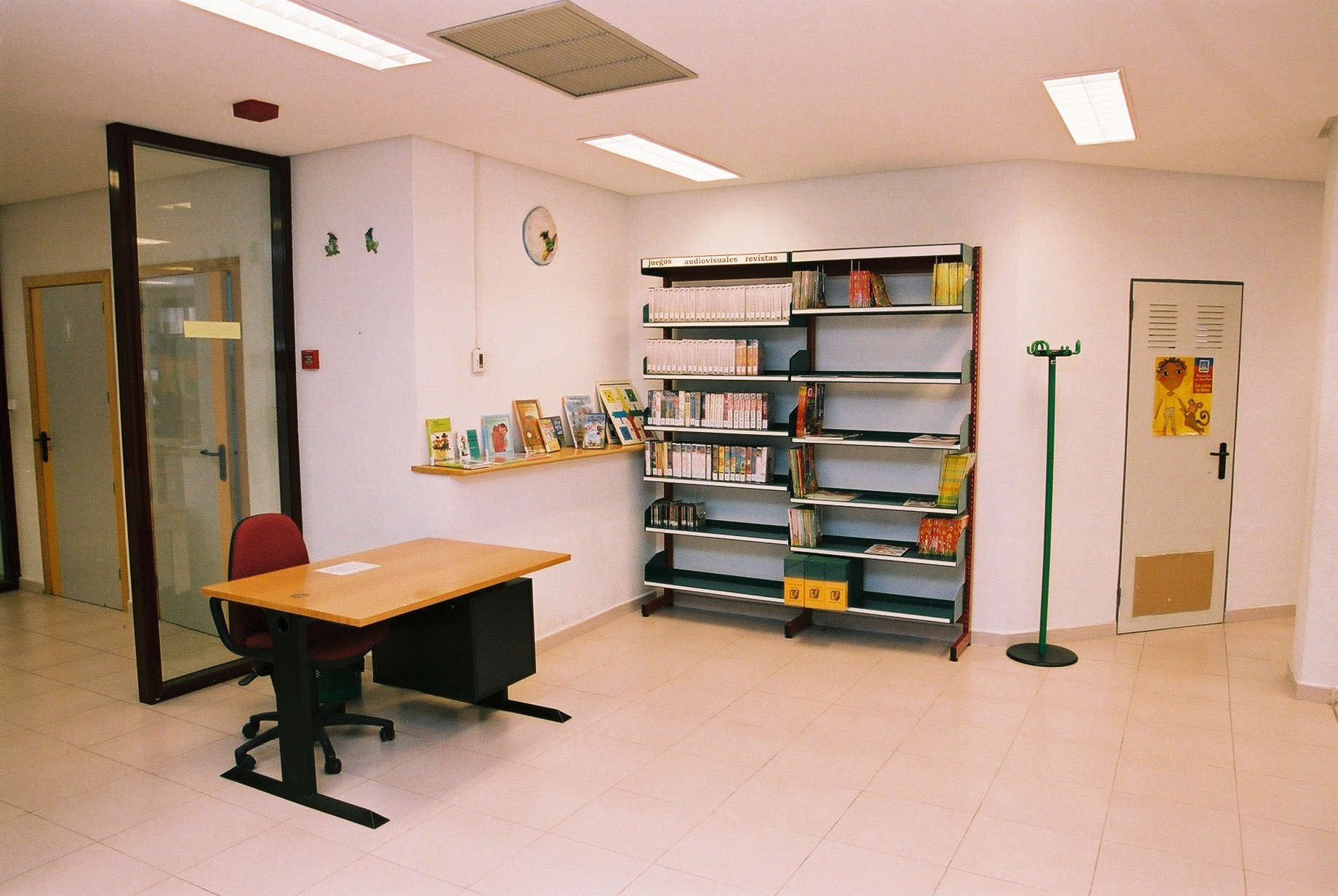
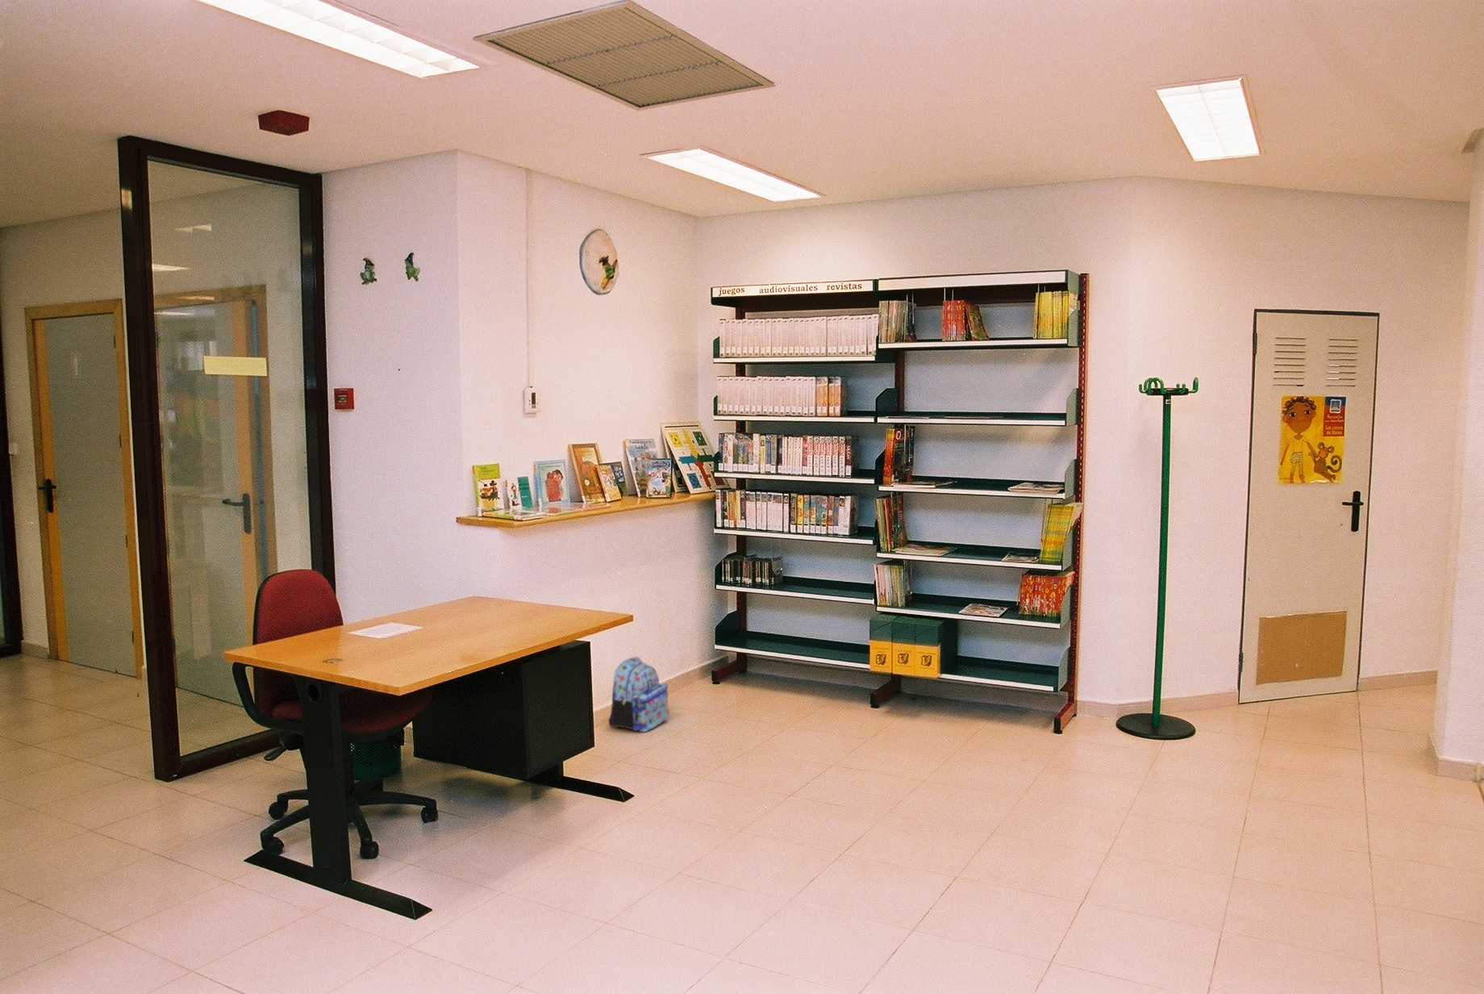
+ backpack (640, 691)
